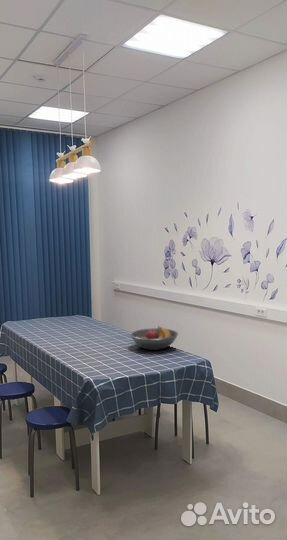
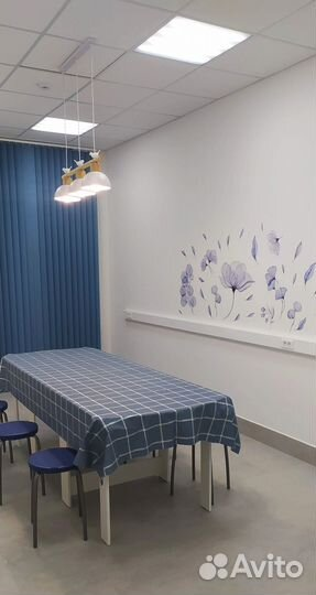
- fruit bowl (154, 338)
